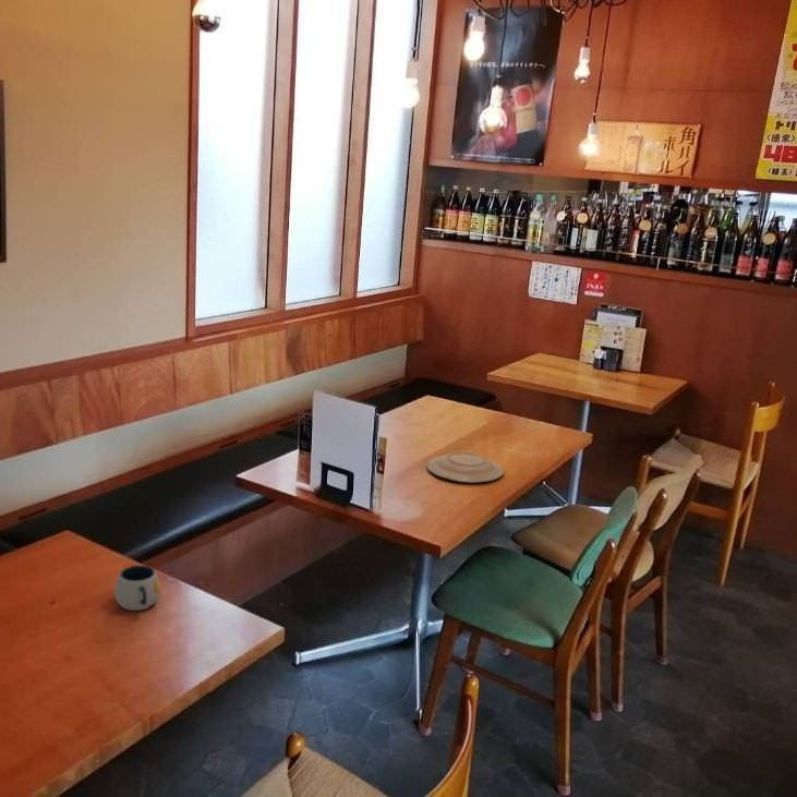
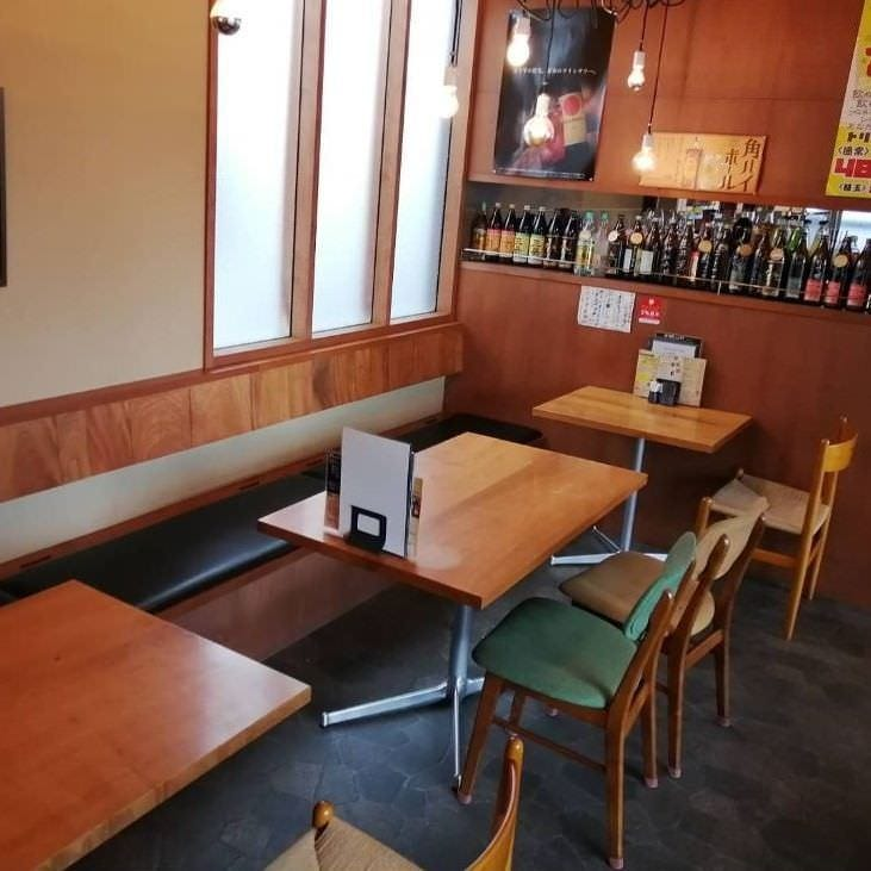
- mug (138, 590)
- plate (466, 463)
